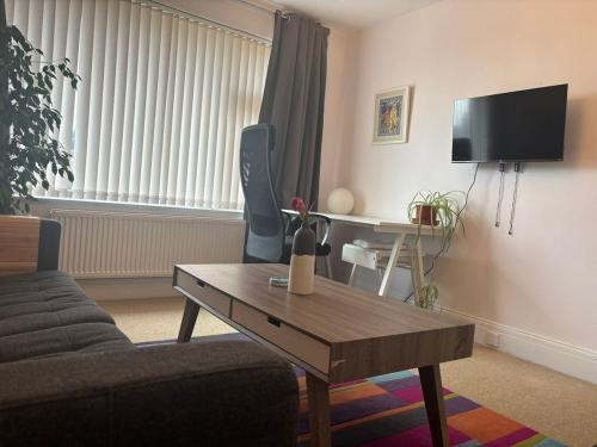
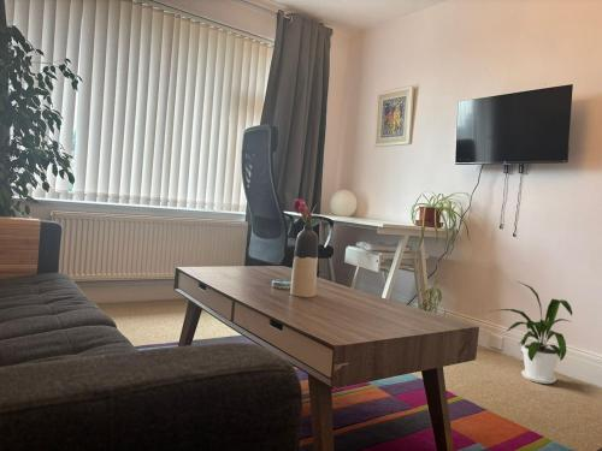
+ house plant (538, 332)
